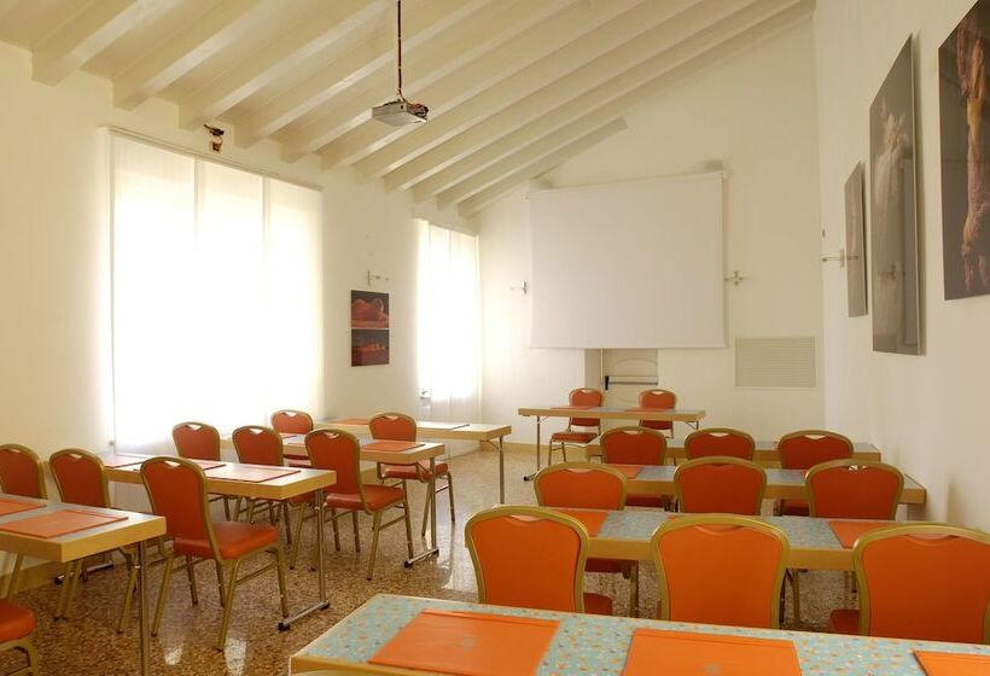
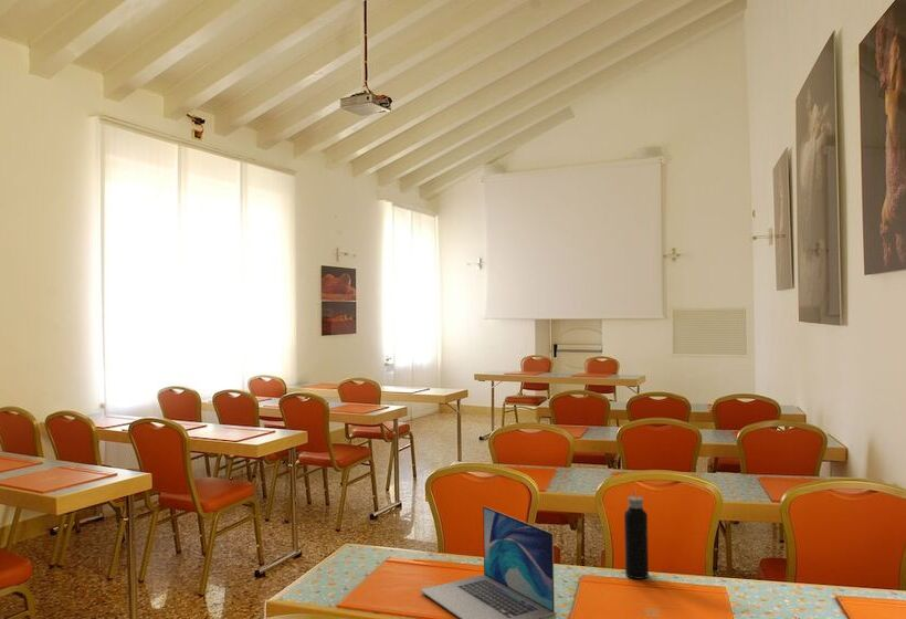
+ laptop (484, 563)
+ water bottle (635, 532)
